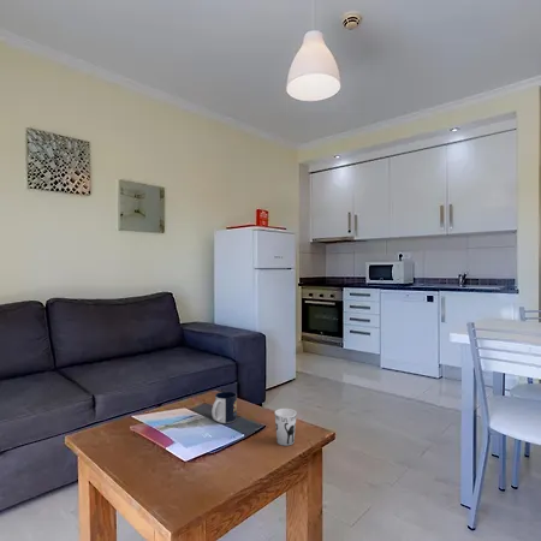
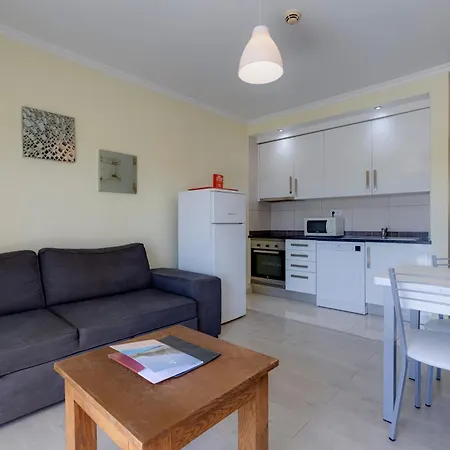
- mug (222, 408)
- cup (285, 427)
